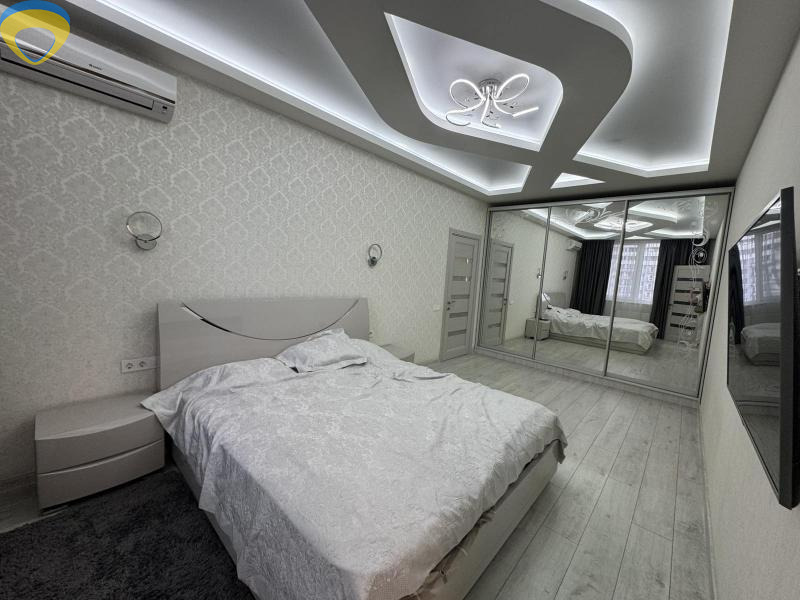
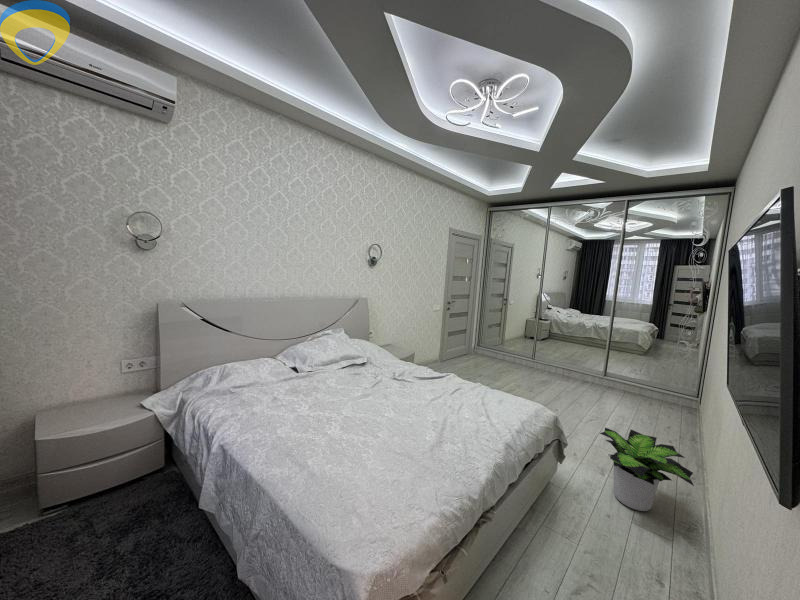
+ potted plant (640, 476)
